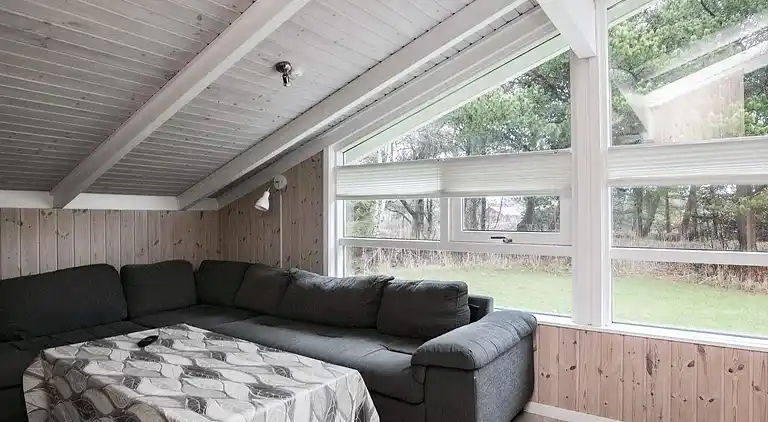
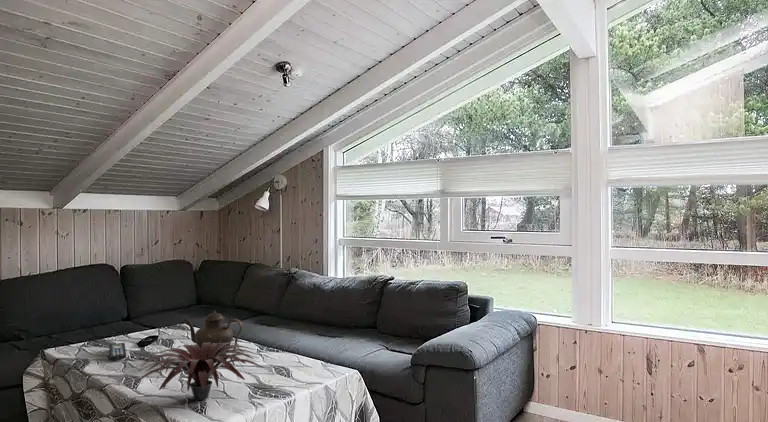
+ plant (201, 374)
+ teapot (212, 333)
+ remote control (117, 350)
